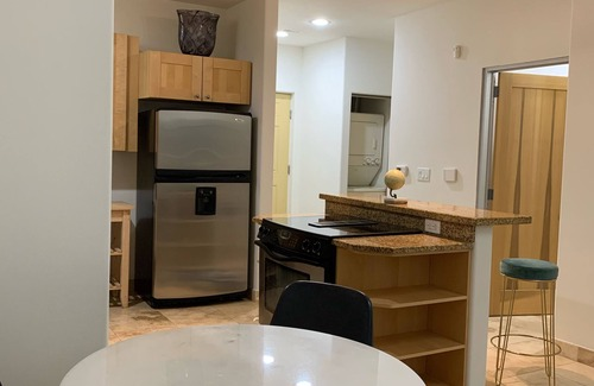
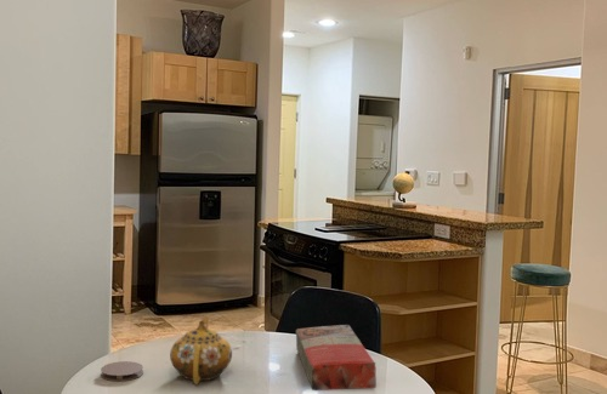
+ coaster (121, 370)
+ teapot (202, 347)
+ macaroni box (331, 354)
